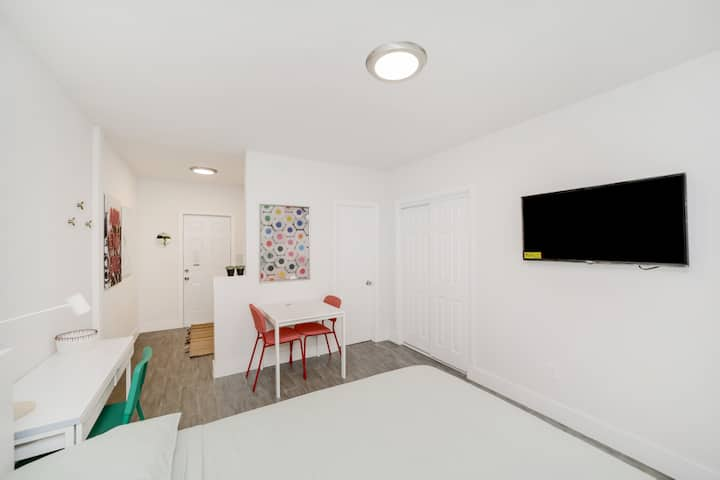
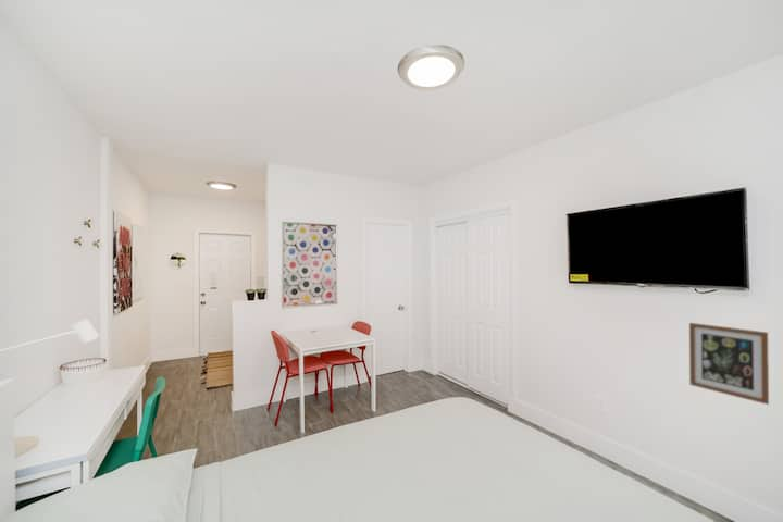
+ wall art (725, 360)
